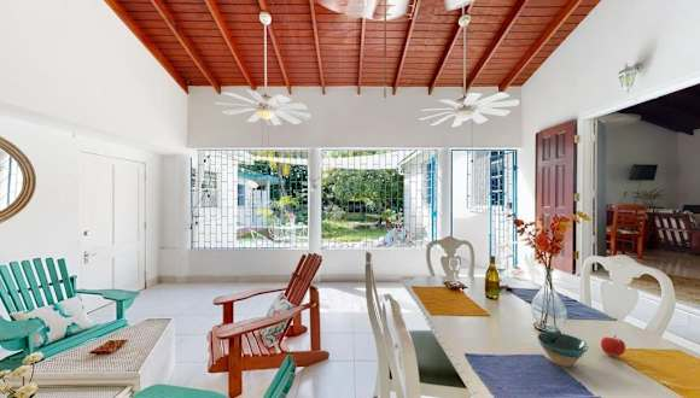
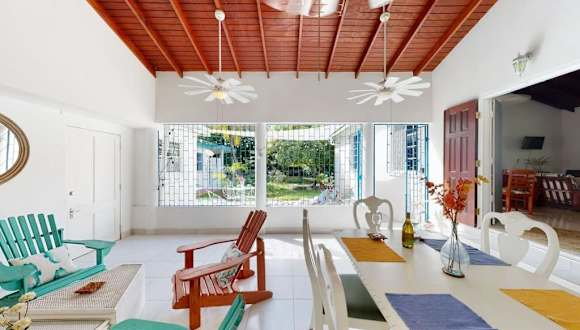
- fruit (612, 345)
- bowl (561, 351)
